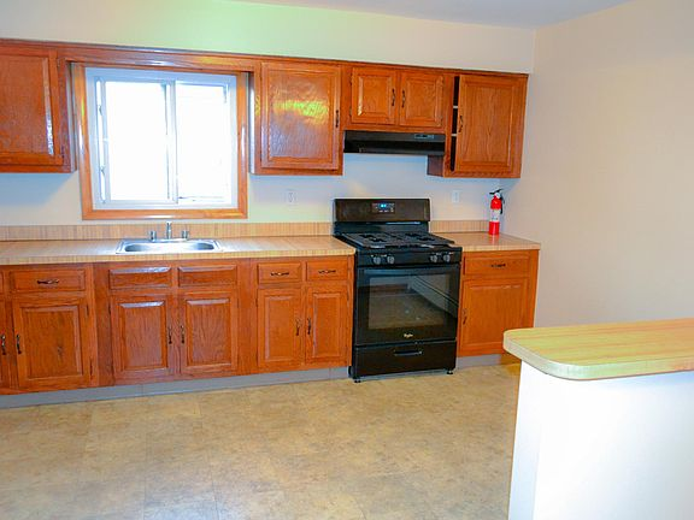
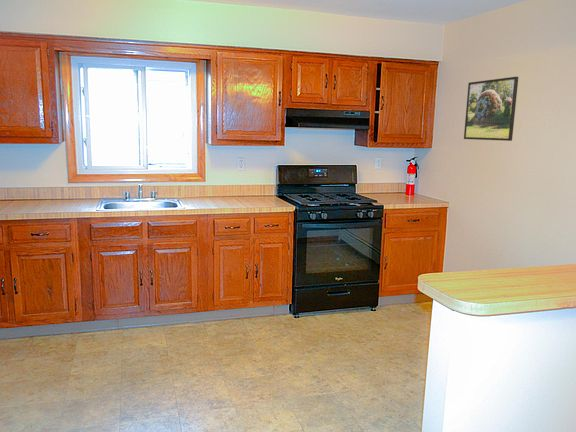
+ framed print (489, 110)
